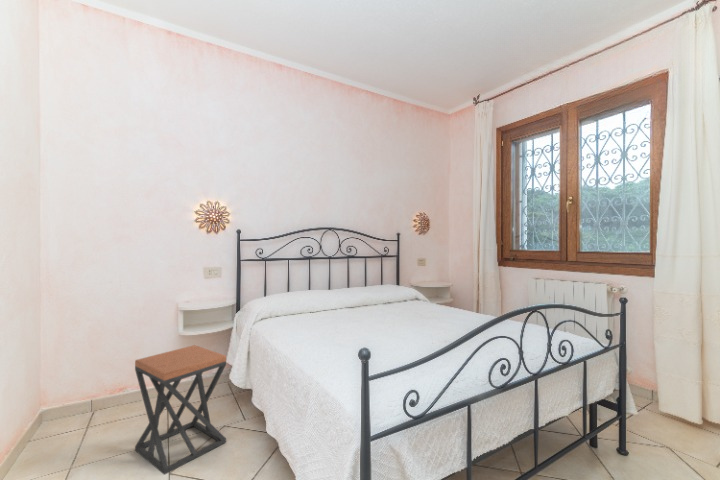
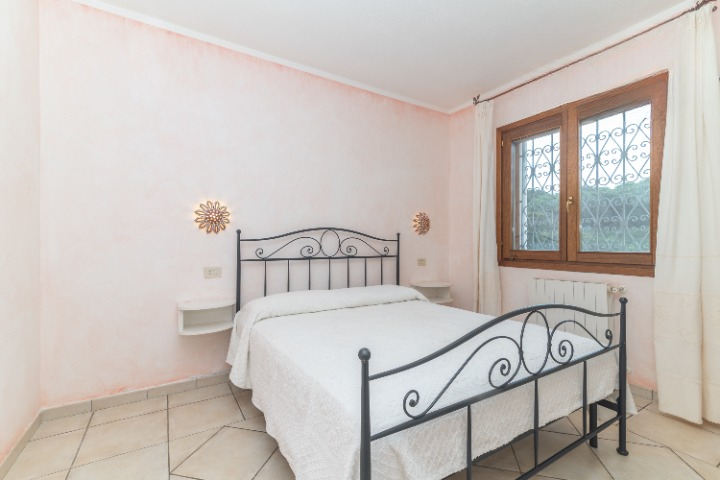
- stool (181, 401)
